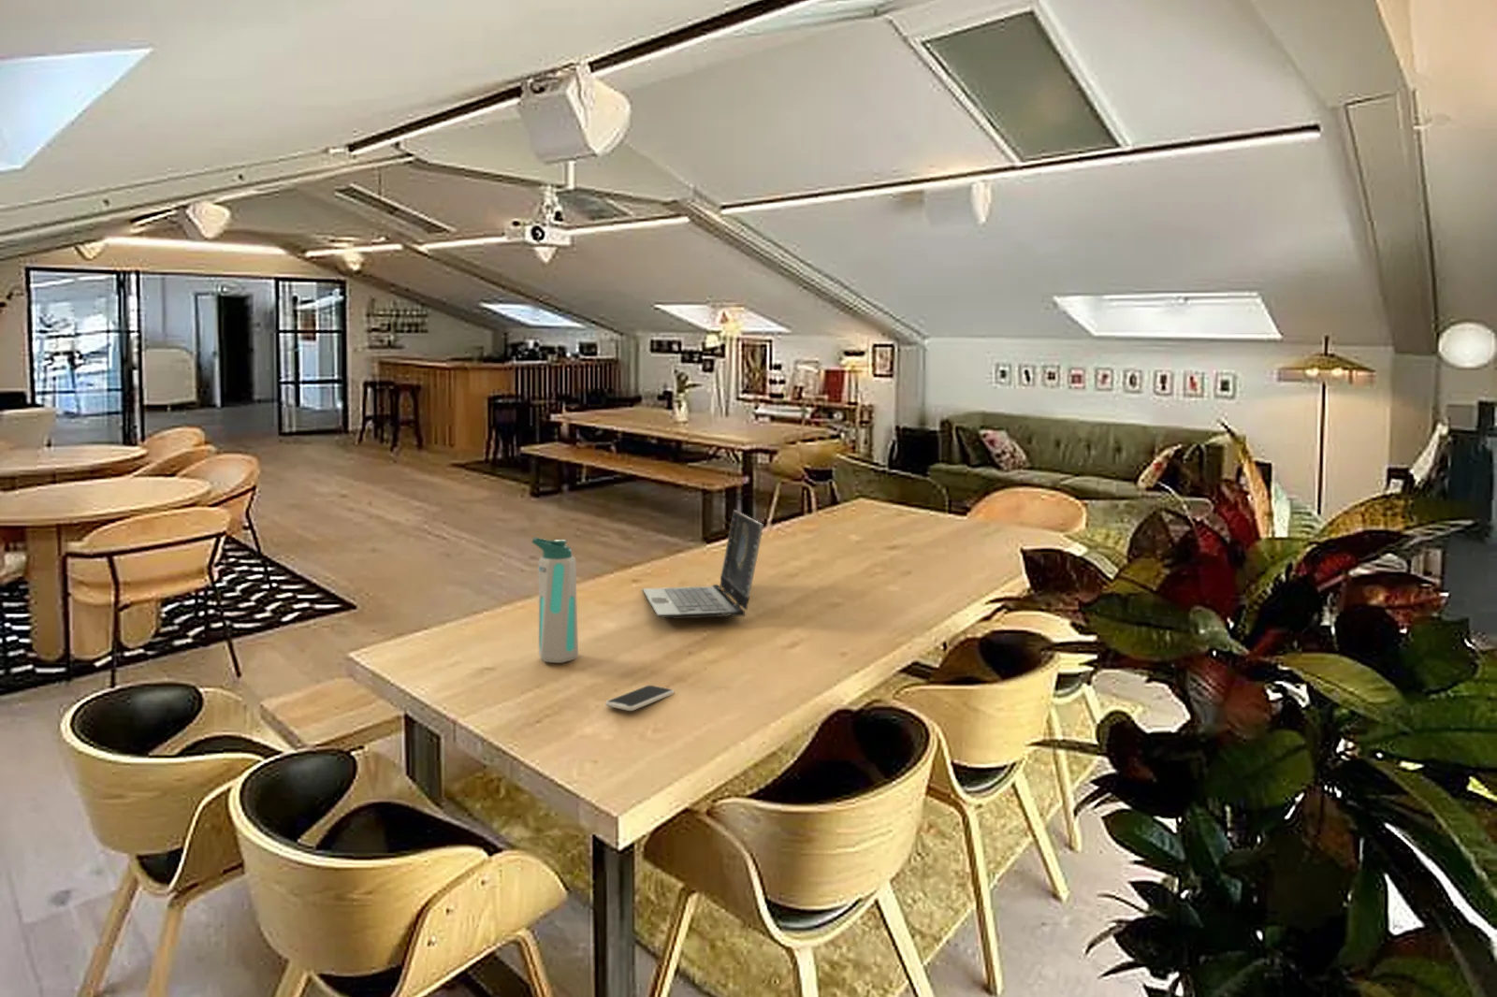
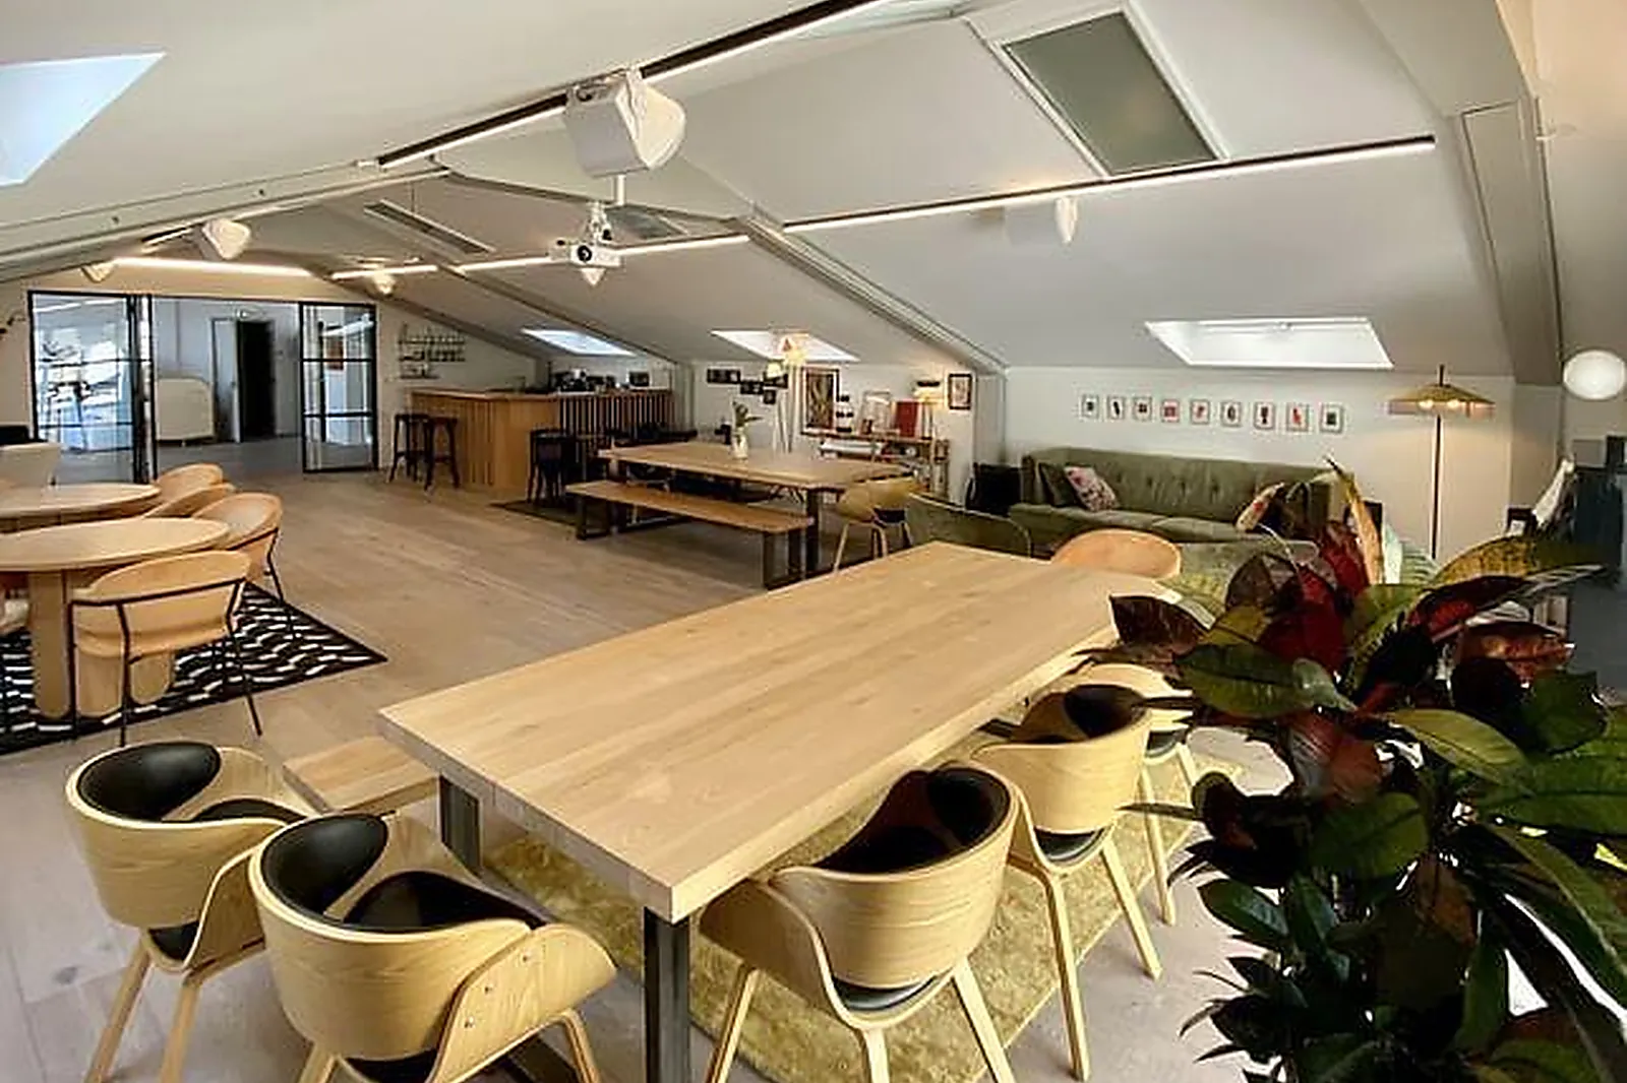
- smartphone (640, 697)
- water bottle (554, 599)
- laptop (722, 566)
